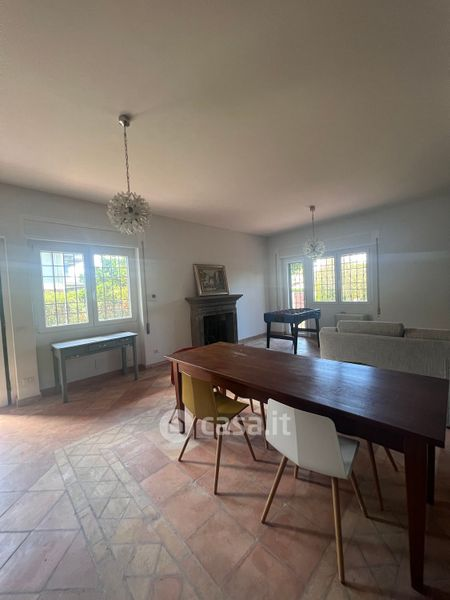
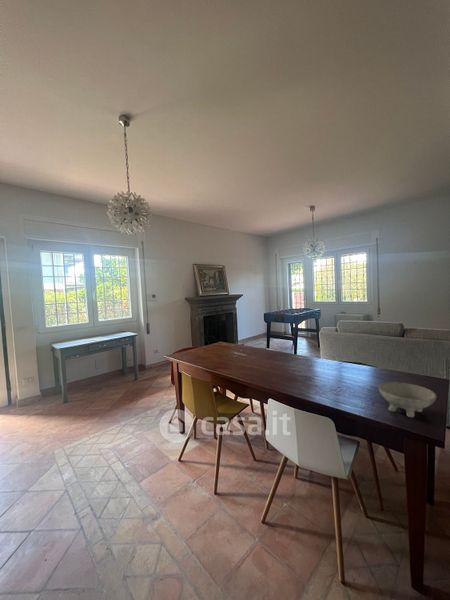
+ bowl (406, 400)
